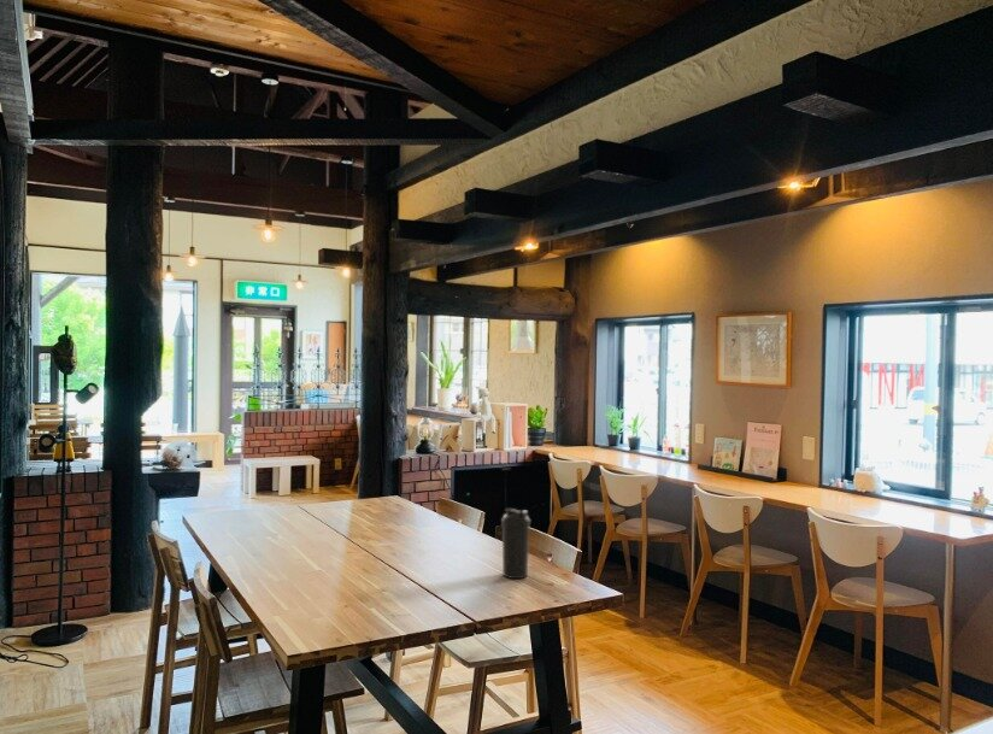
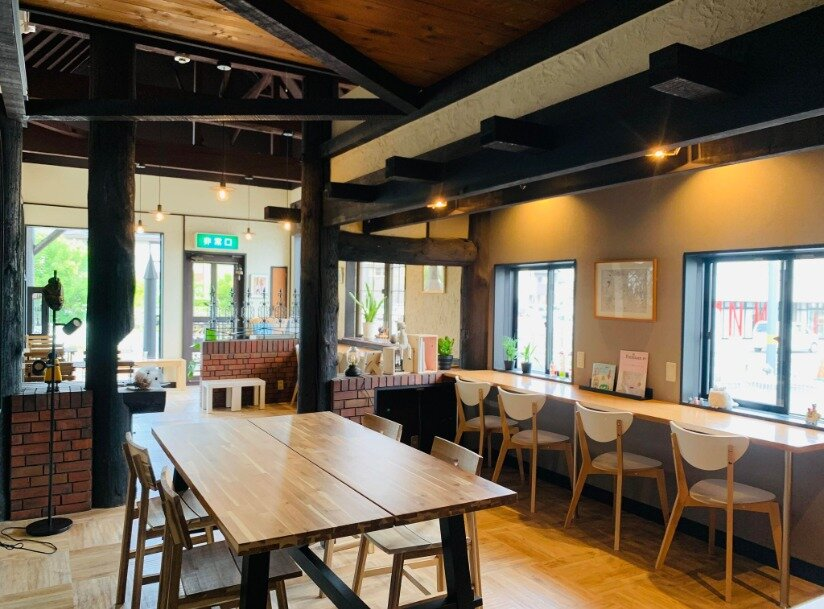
- water bottle (515, 542)
